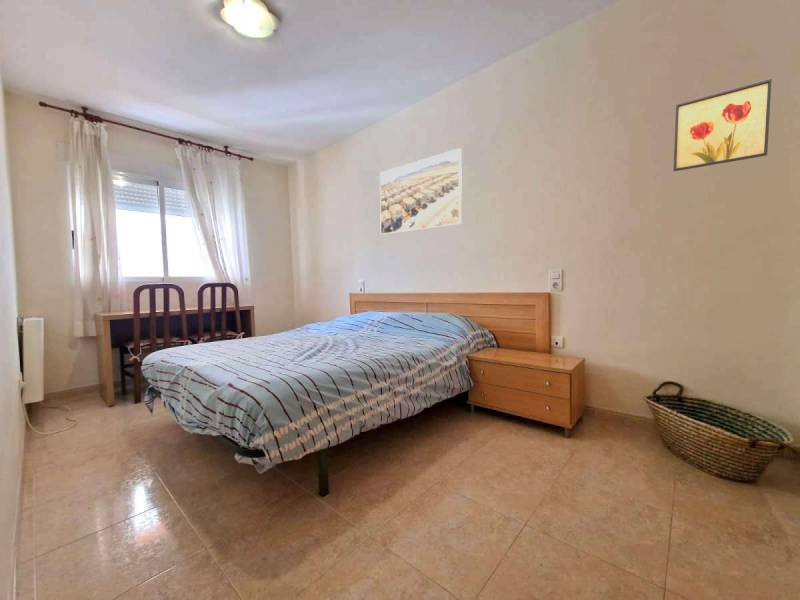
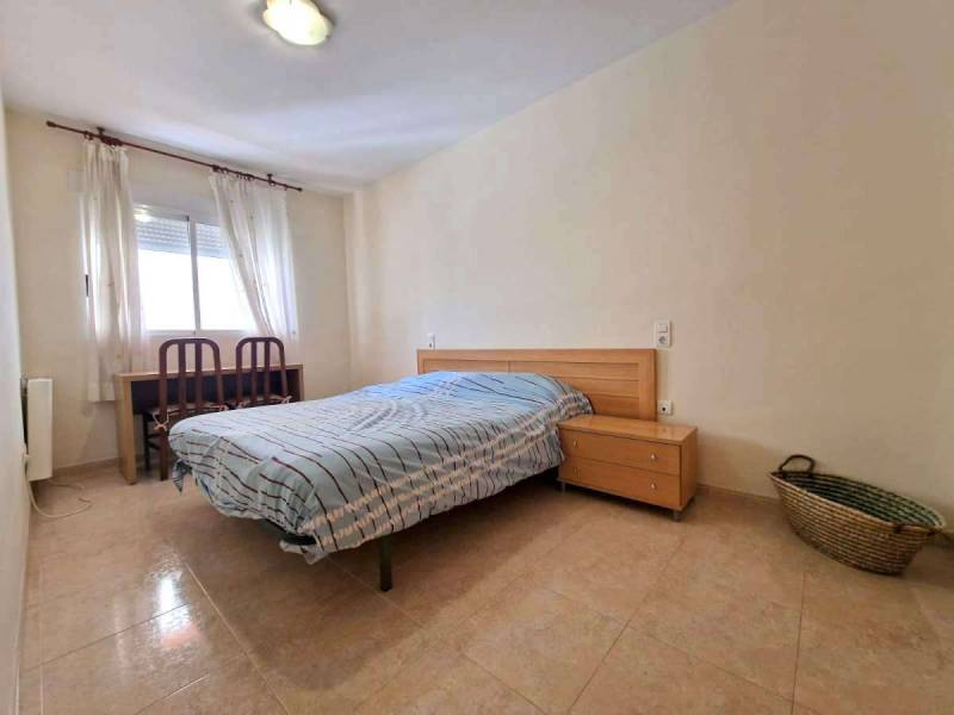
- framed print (417, 196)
- wall art (718, 129)
